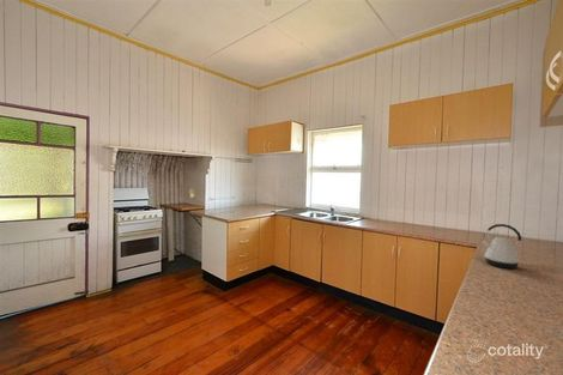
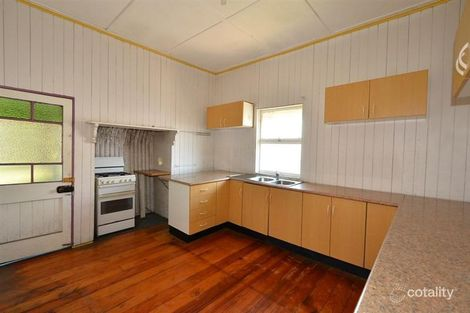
- kettle (501, 244)
